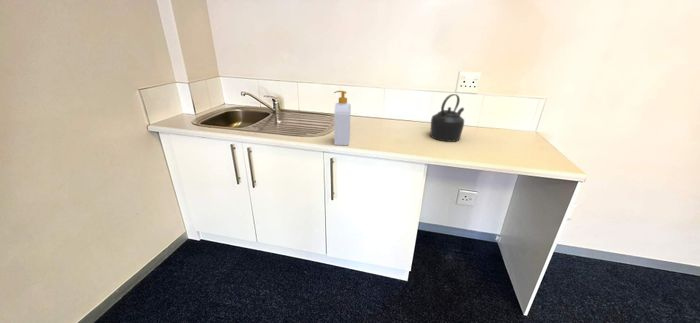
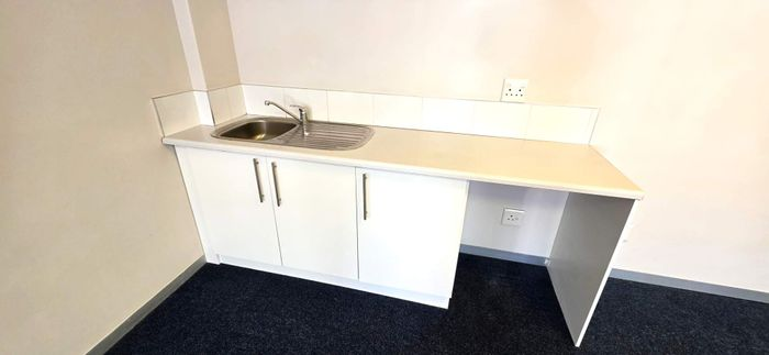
- kettle (451, 114)
- soap bottle (341, 117)
